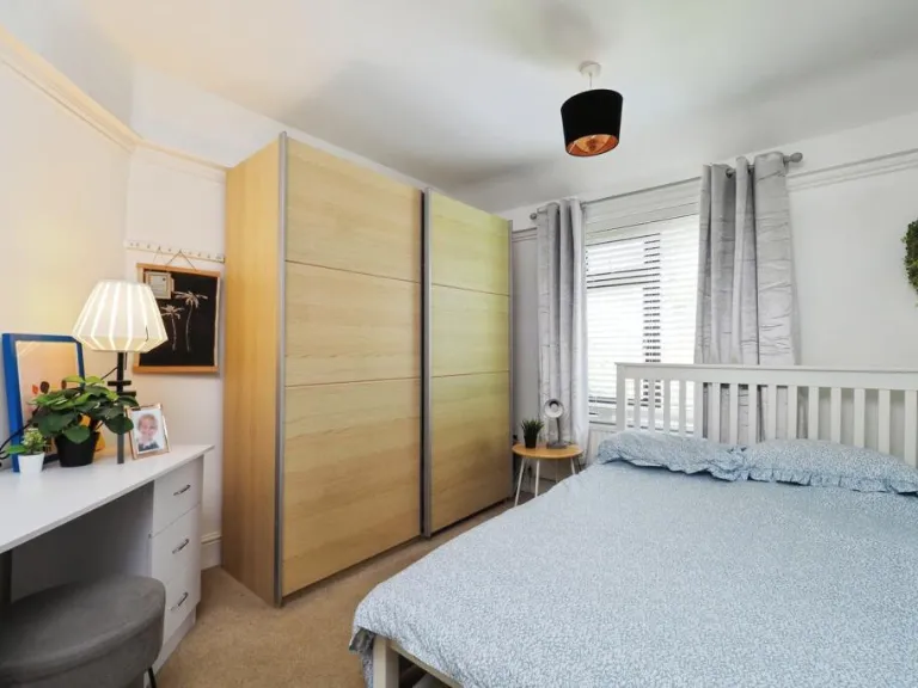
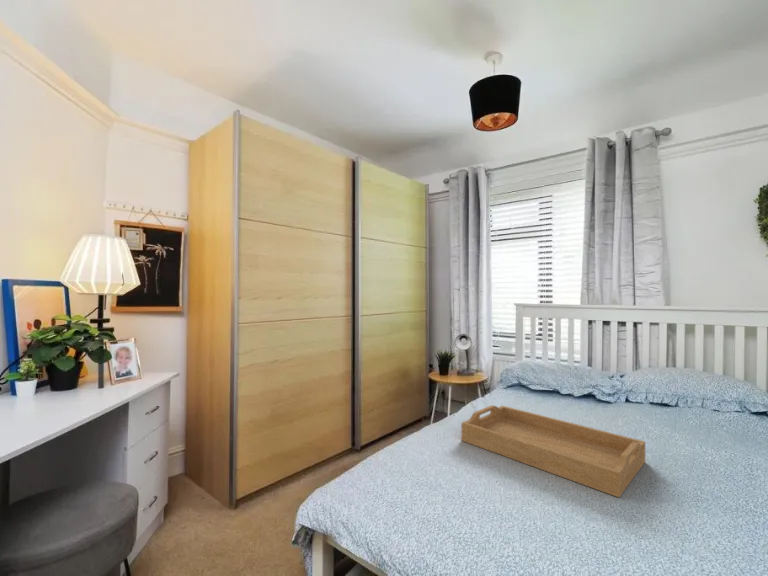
+ serving tray (547, 438)
